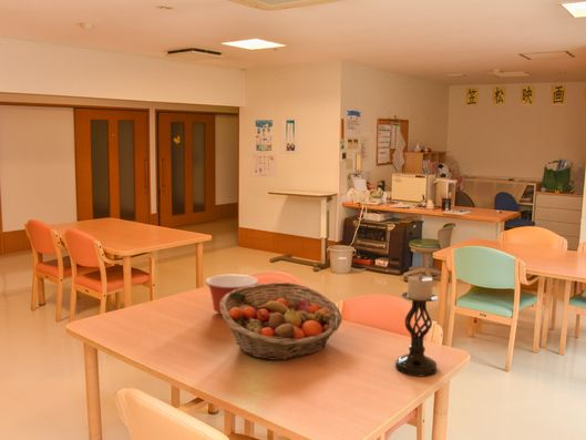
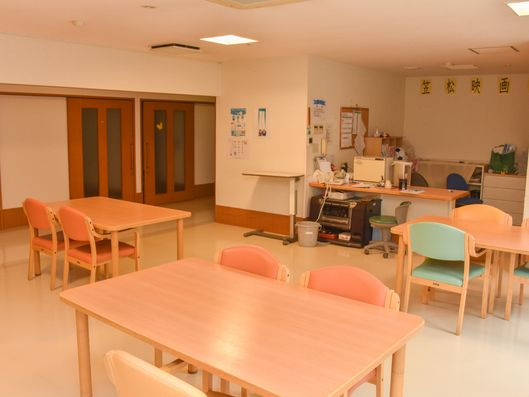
- mixing bowl (230, 291)
- candle holder (418, 321)
- fruit basket (280, 319)
